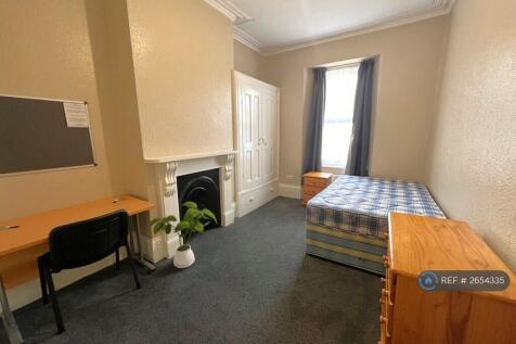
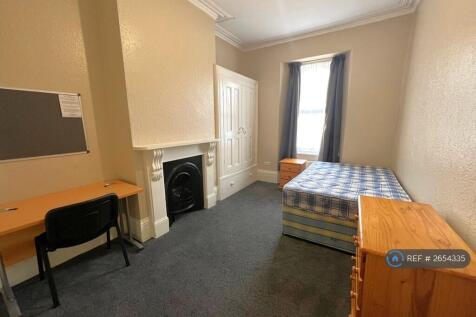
- house plant (190, 233)
